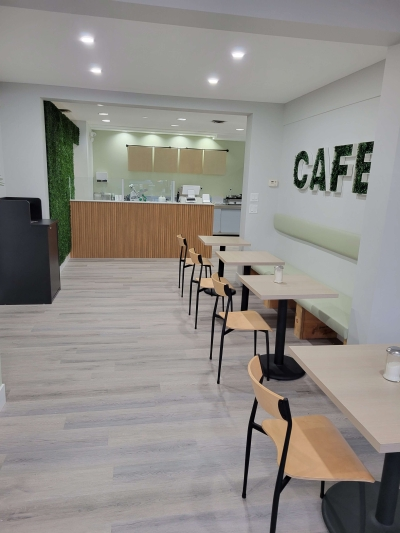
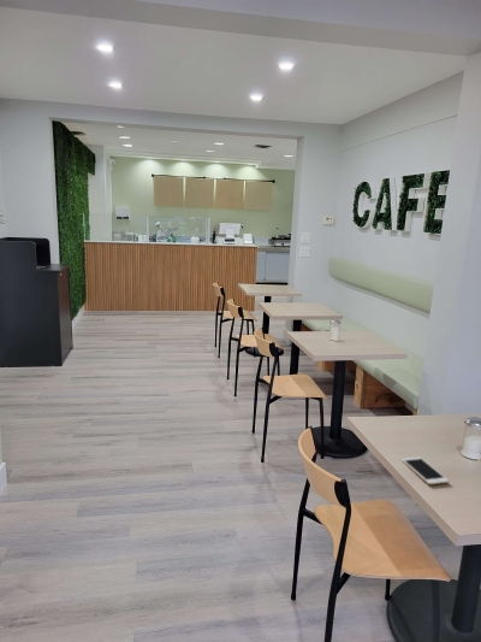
+ cell phone (423, 470)
